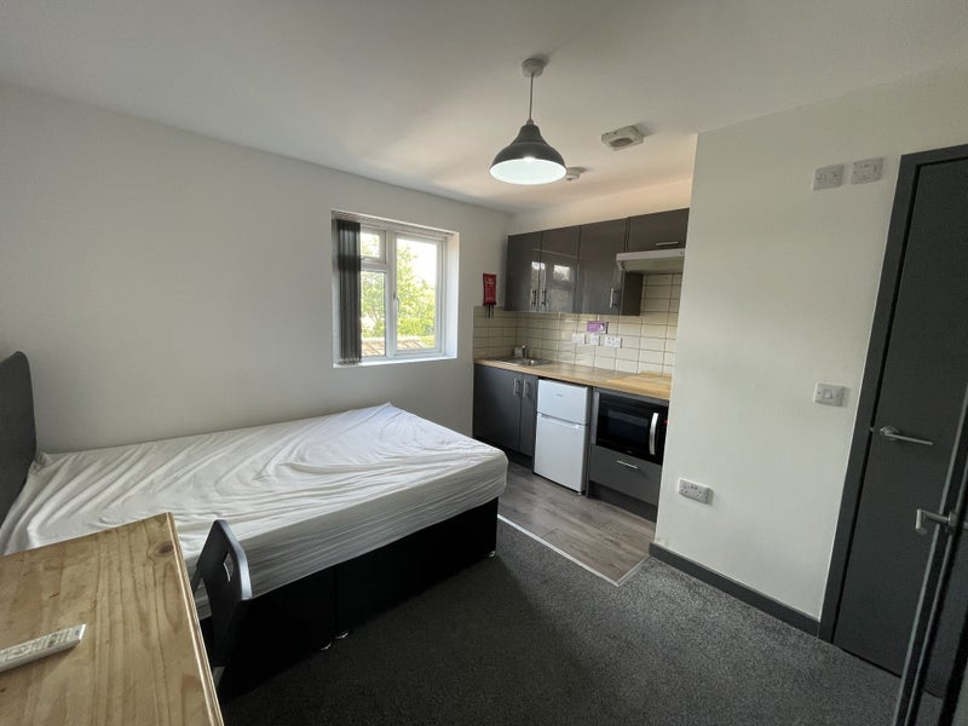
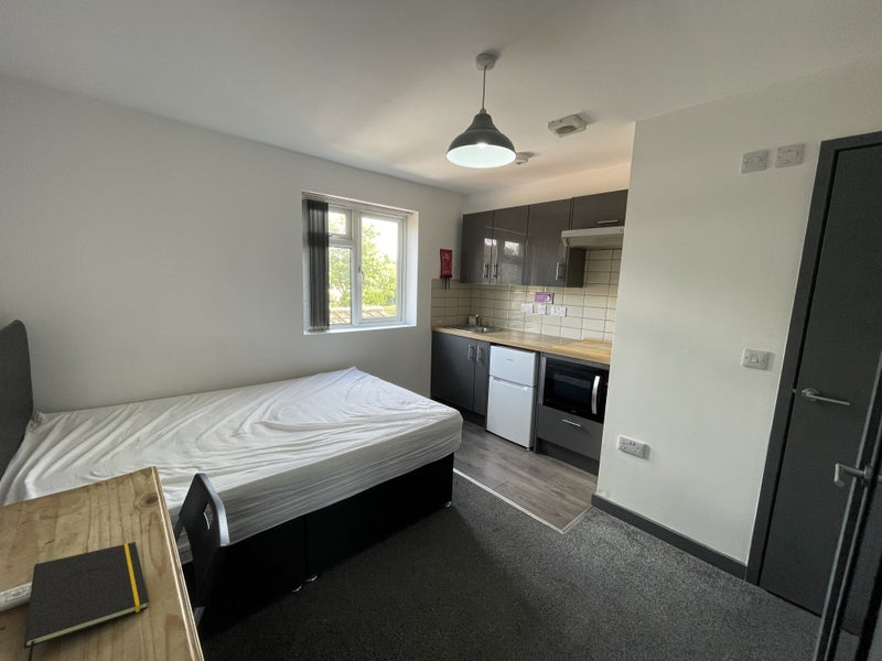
+ notepad (89, 585)
